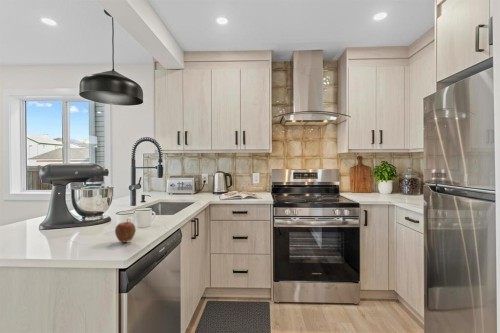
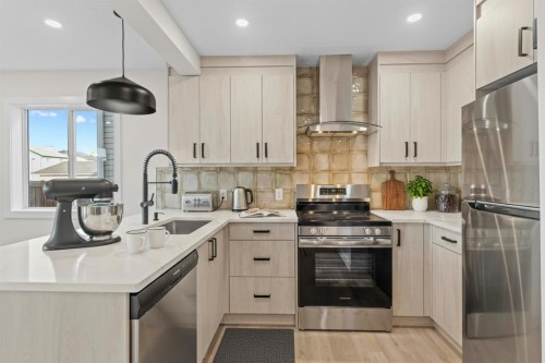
- apple (125, 230)
